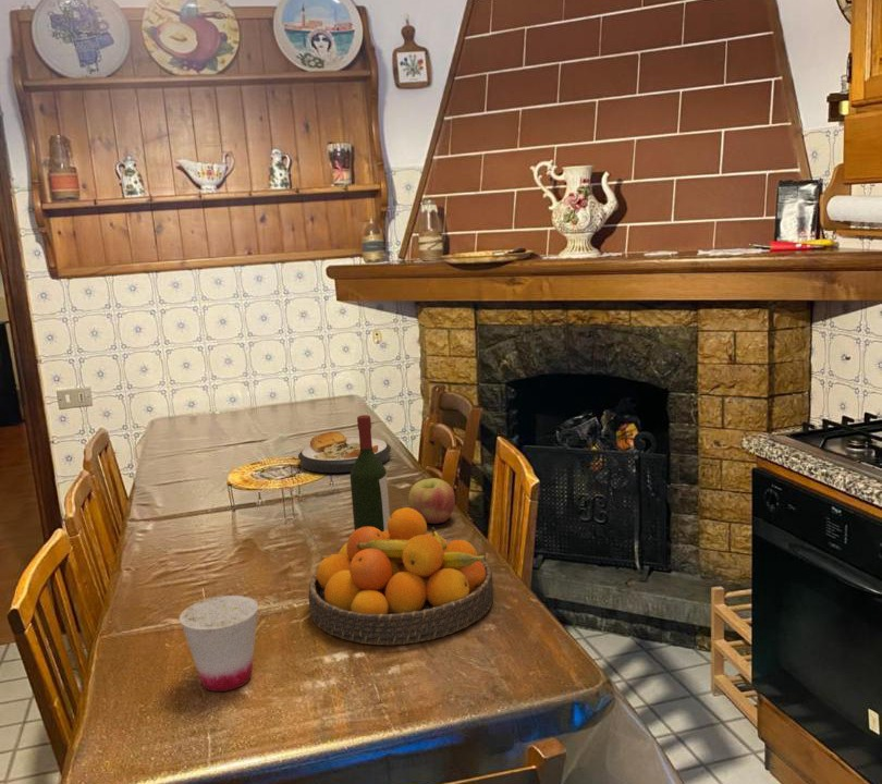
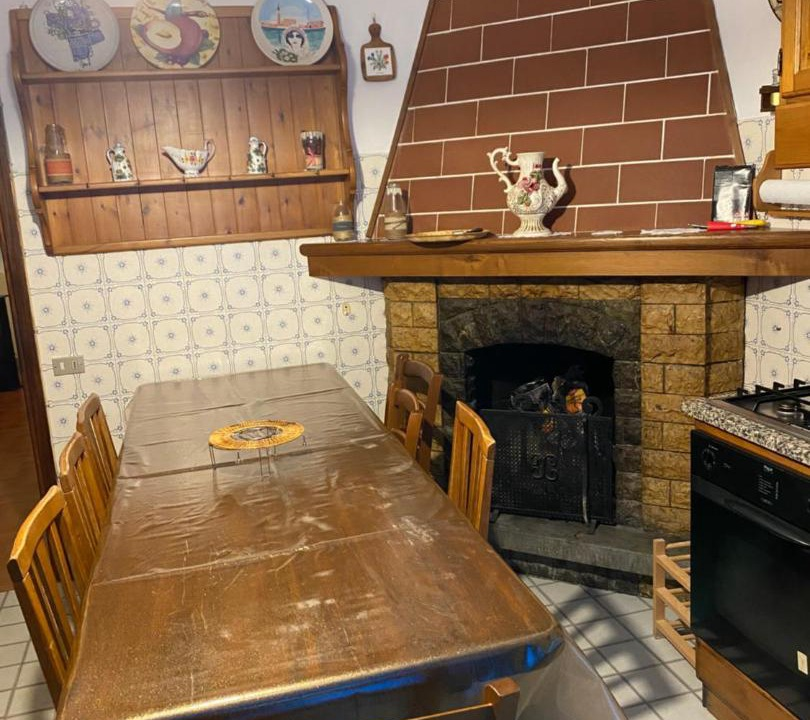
- fruit bowl (399, 564)
- apple (431, 501)
- cup (222, 646)
- plate (344, 450)
- wine bottle (368, 482)
